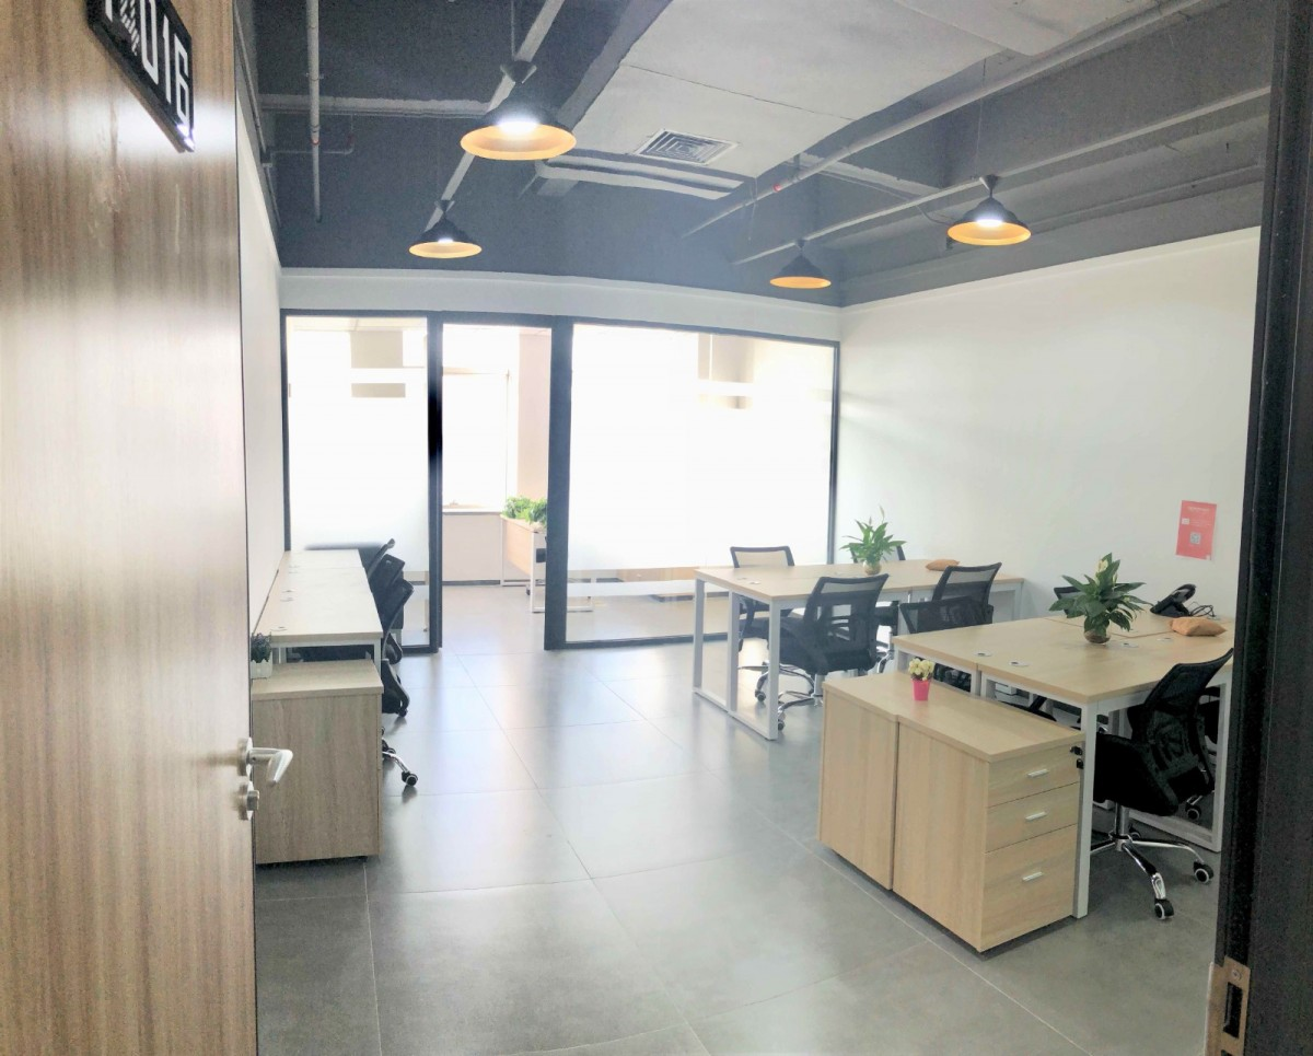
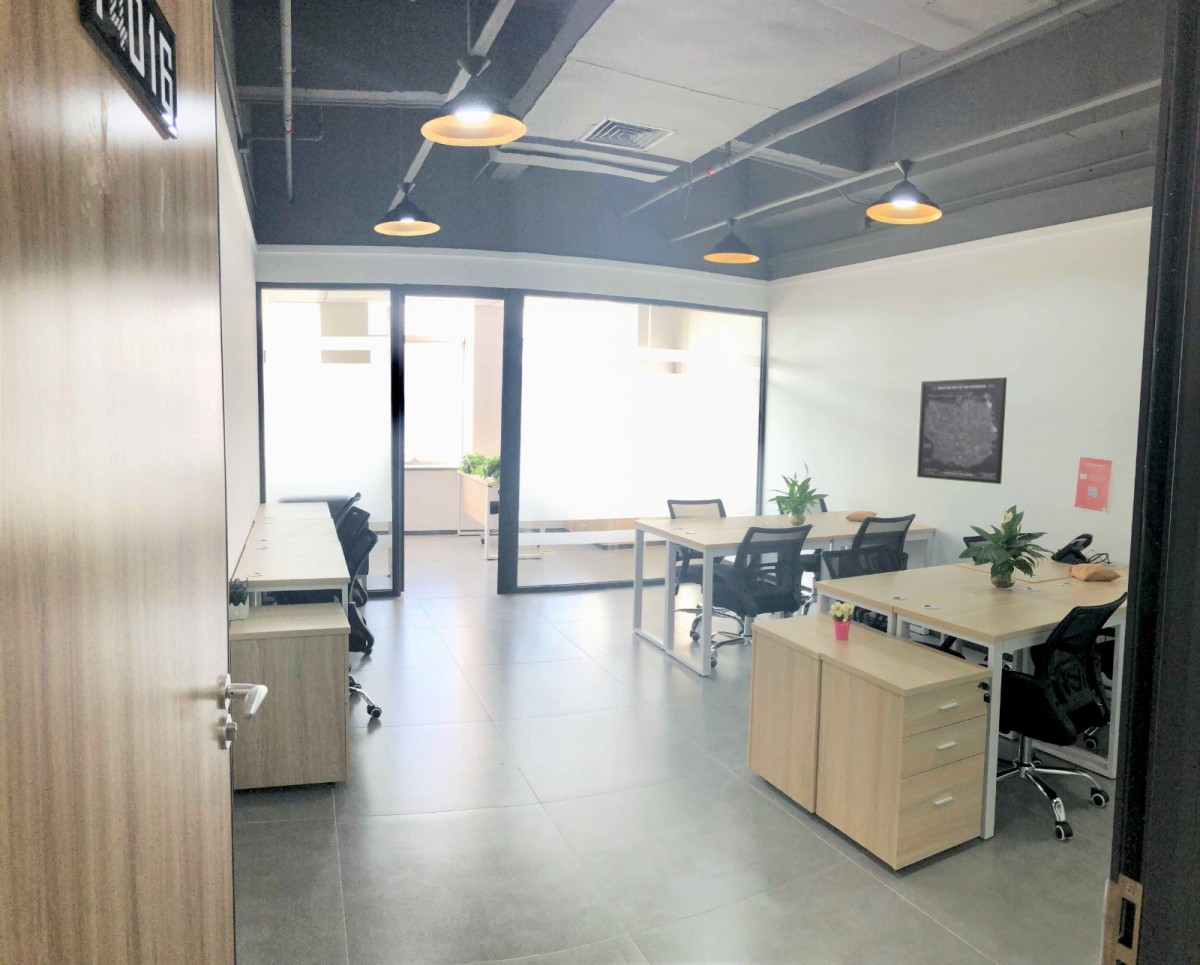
+ wall art (959, 430)
